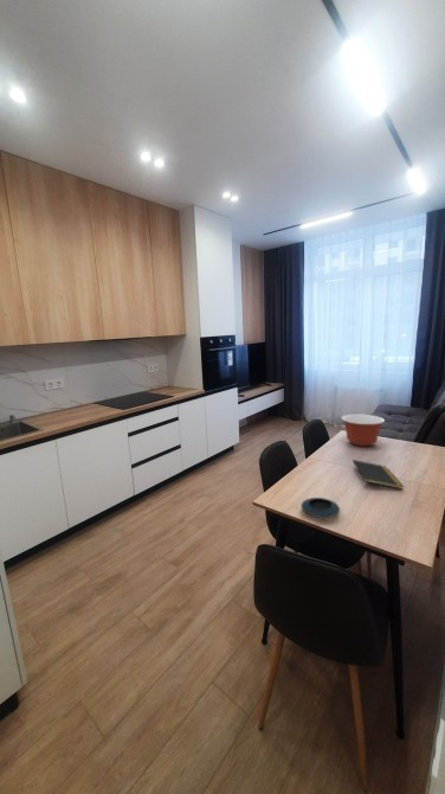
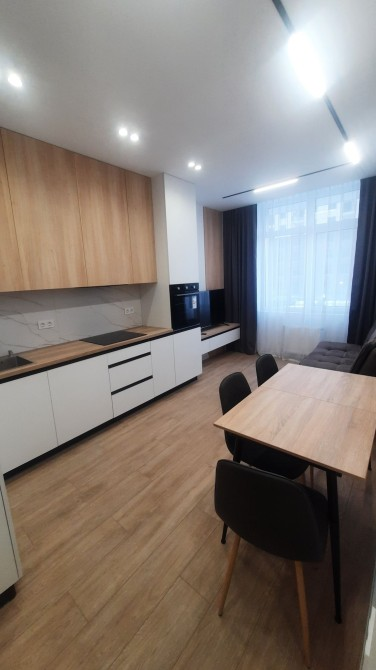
- saucer (320, 506)
- notepad (375, 473)
- mixing bowl (361, 430)
